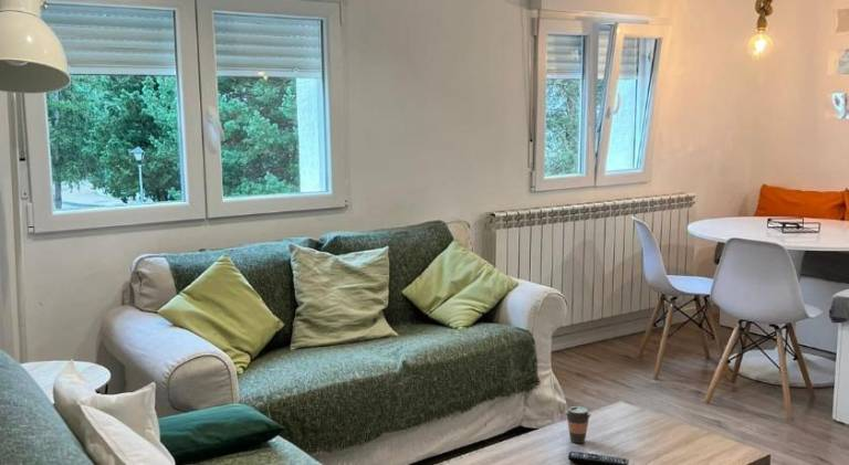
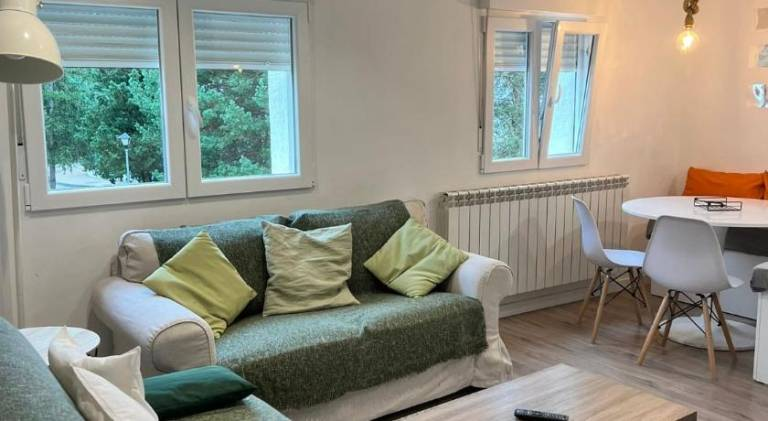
- coffee cup (577, 425)
